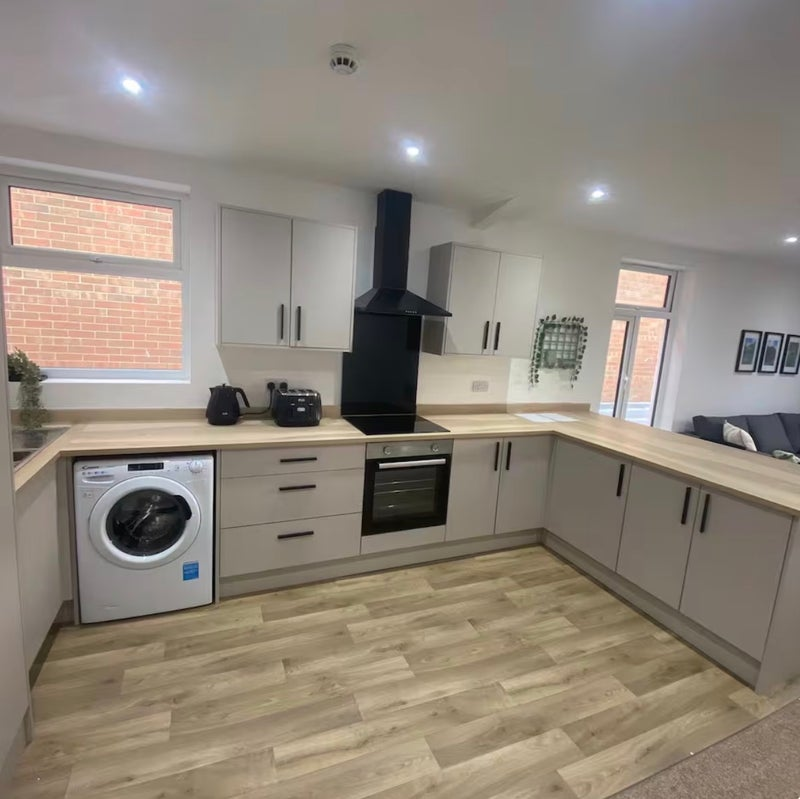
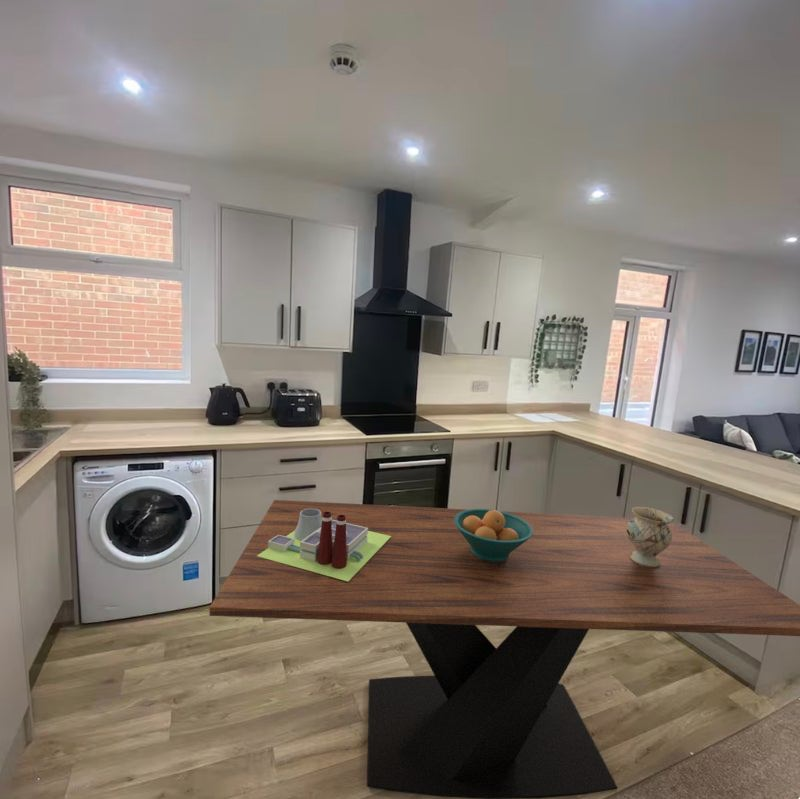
+ vase (648, 536)
+ dining table (489, 644)
+ architectural model (329, 522)
+ fruit bowl (492, 531)
